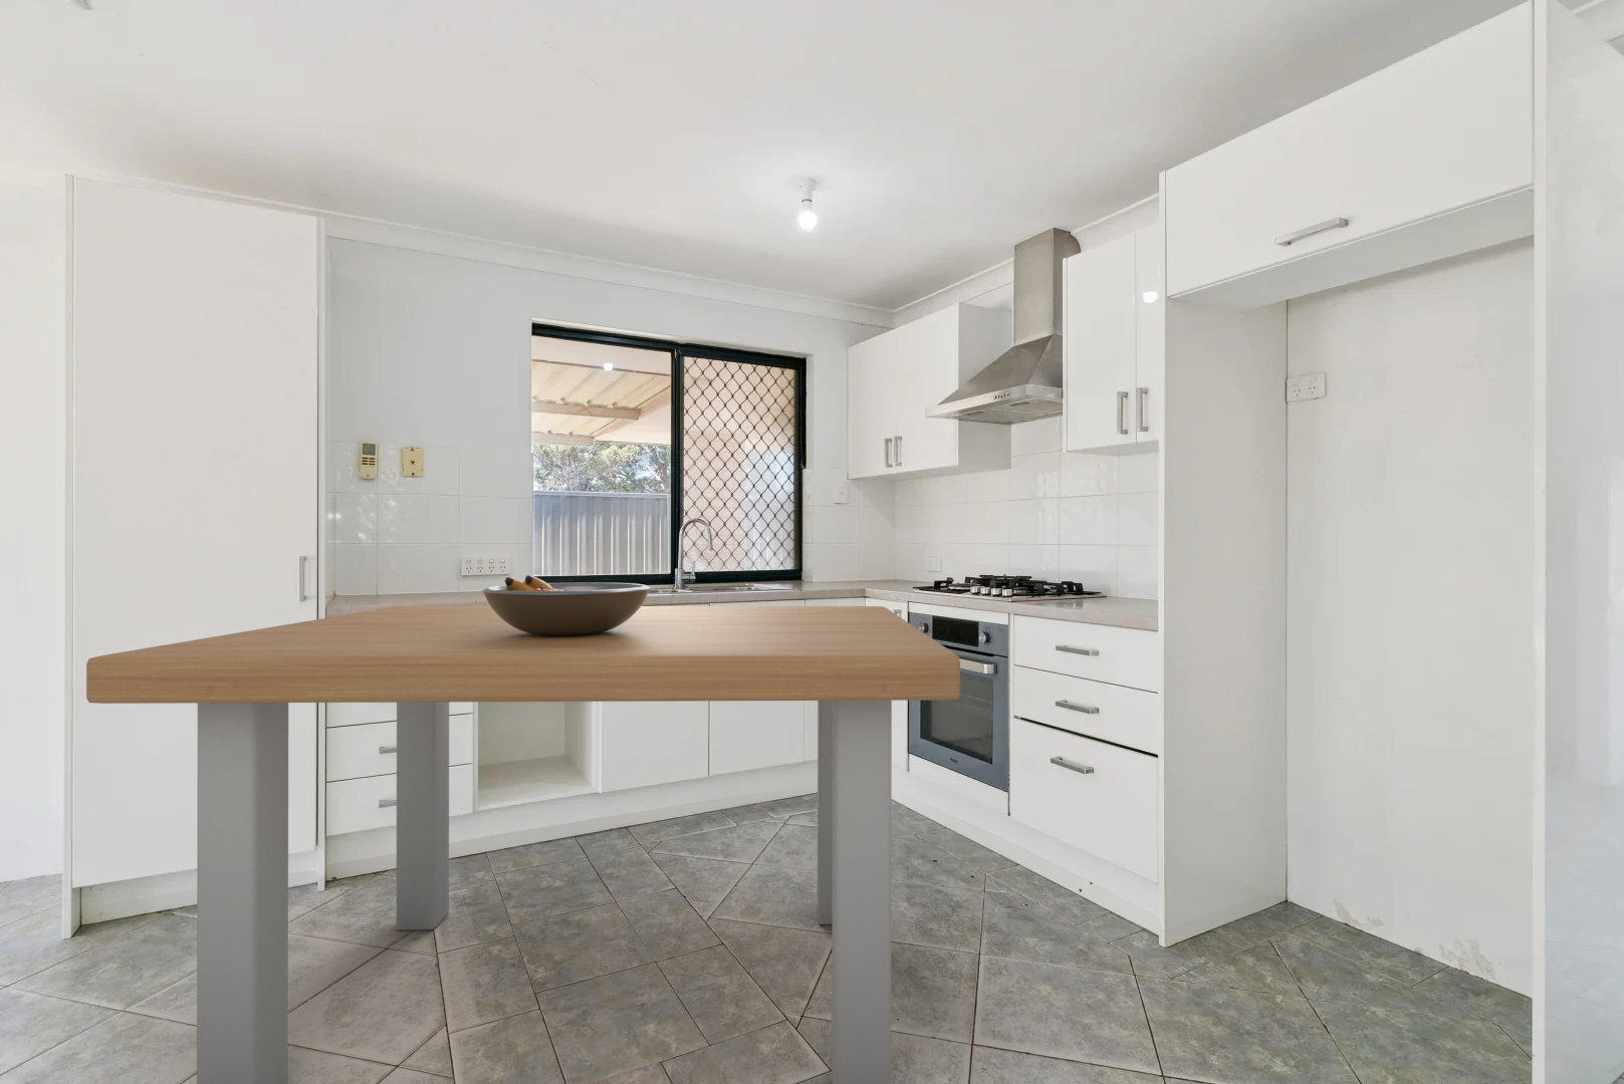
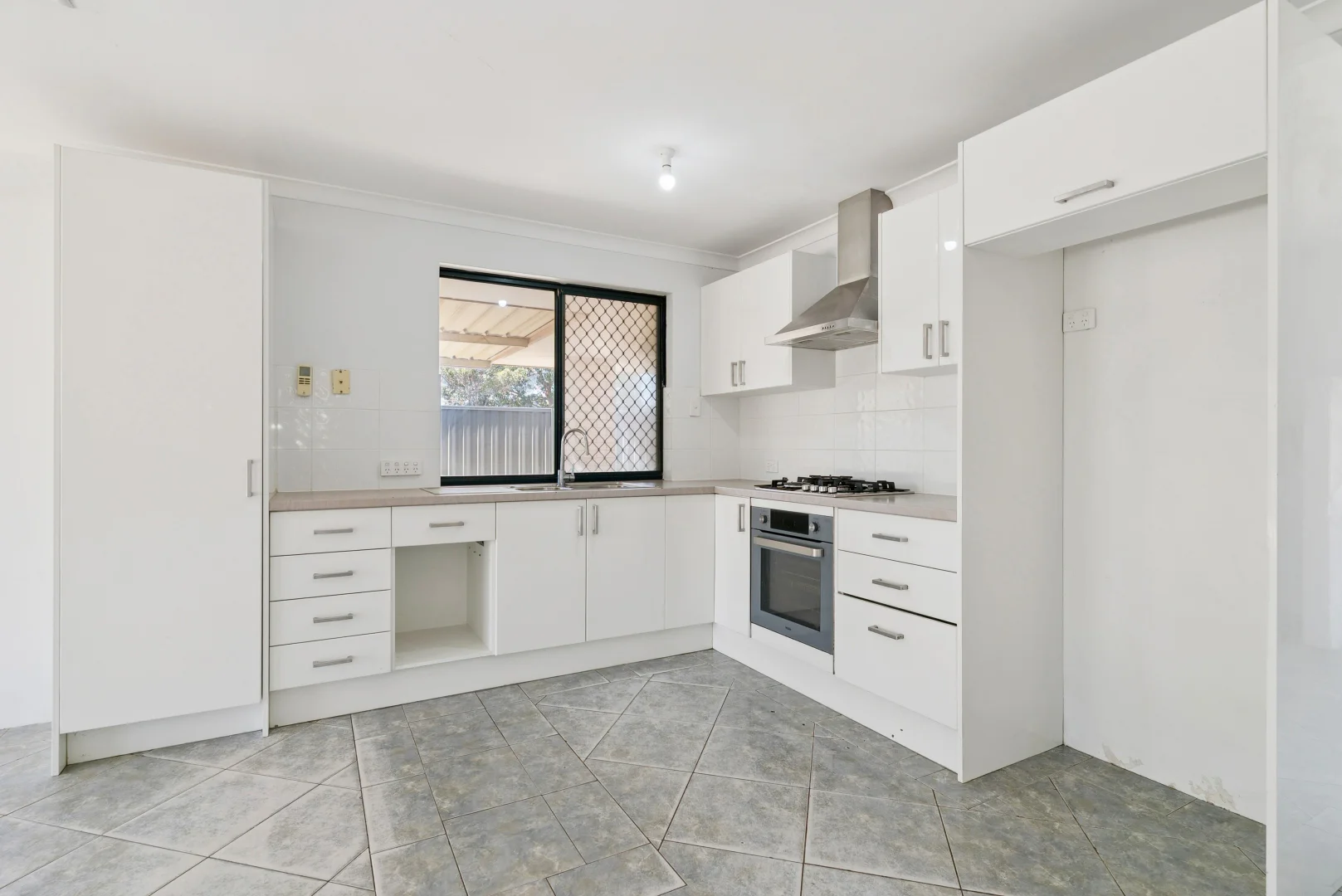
- dining table (600, 700)
- fruit bowl (569, 602)
